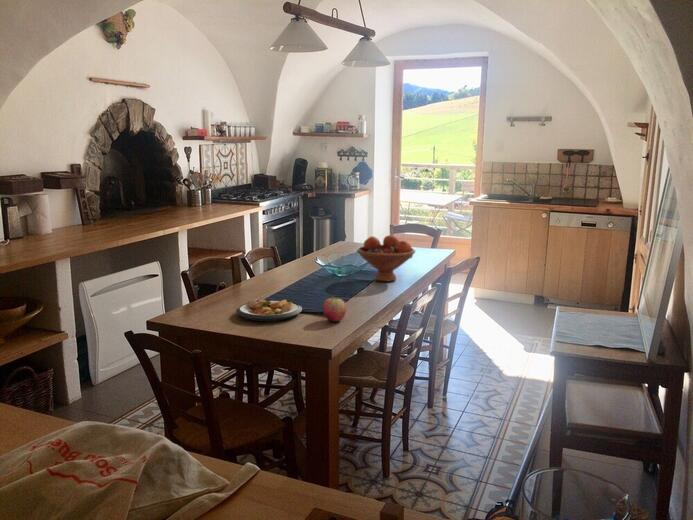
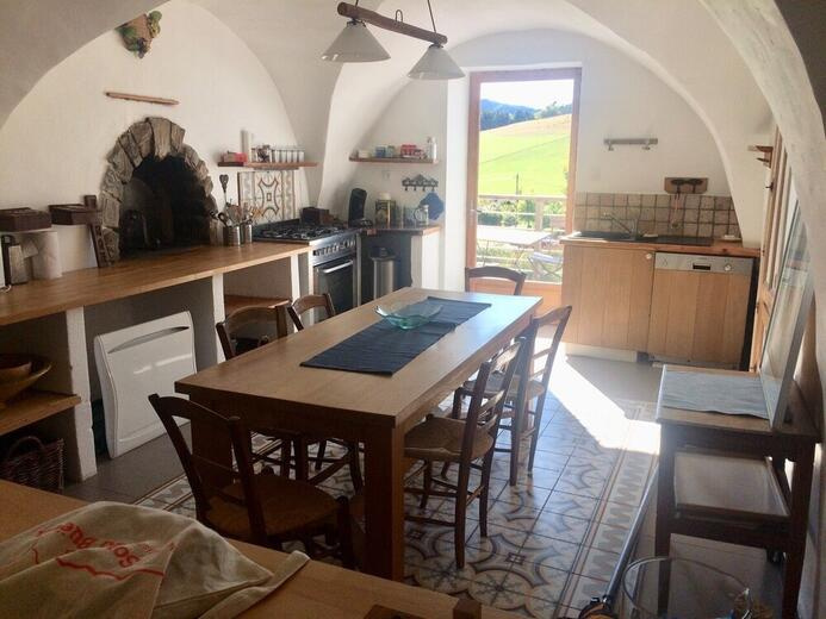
- apple (334, 308)
- plate (269, 307)
- fruit bowl (385, 258)
